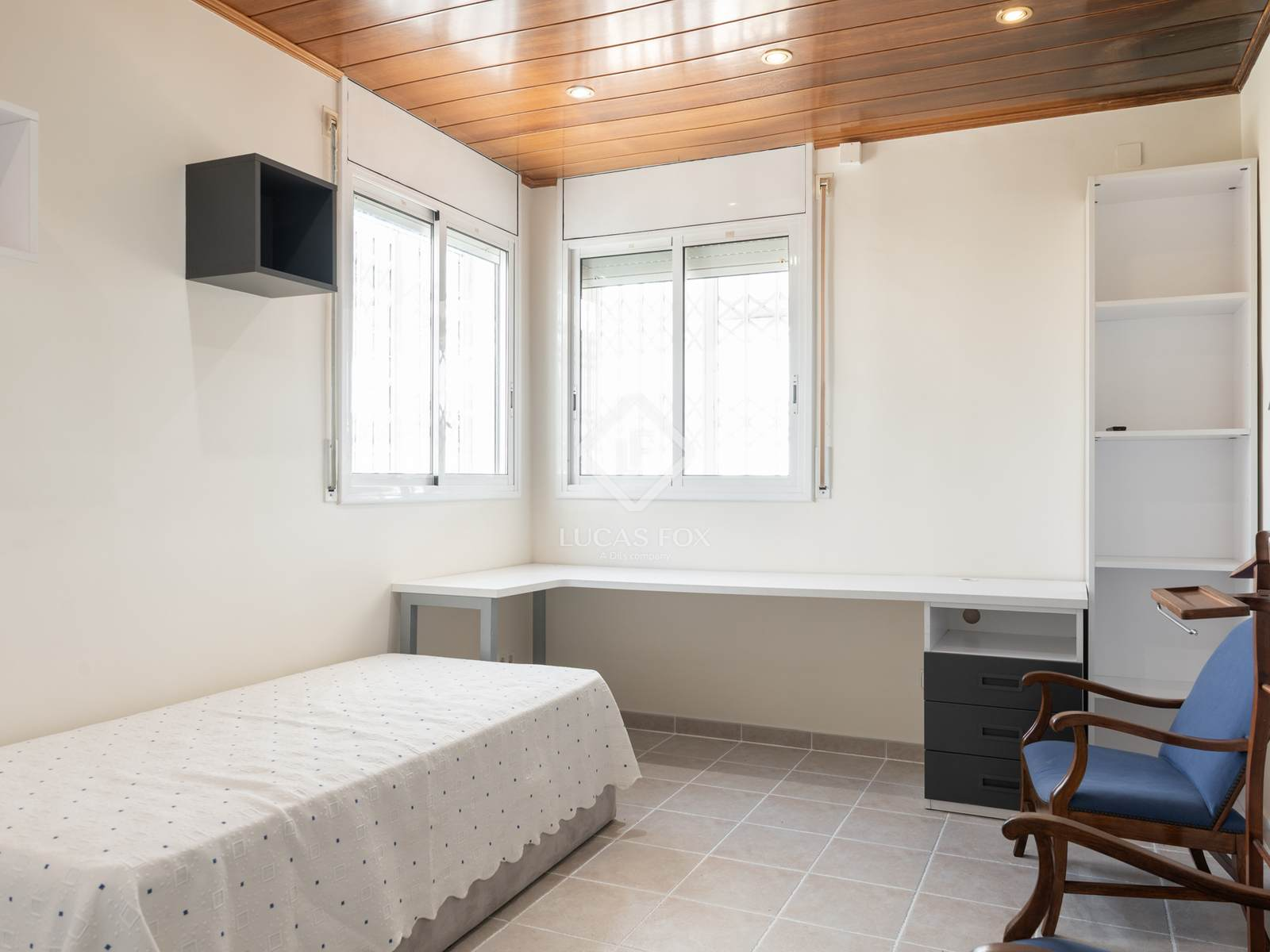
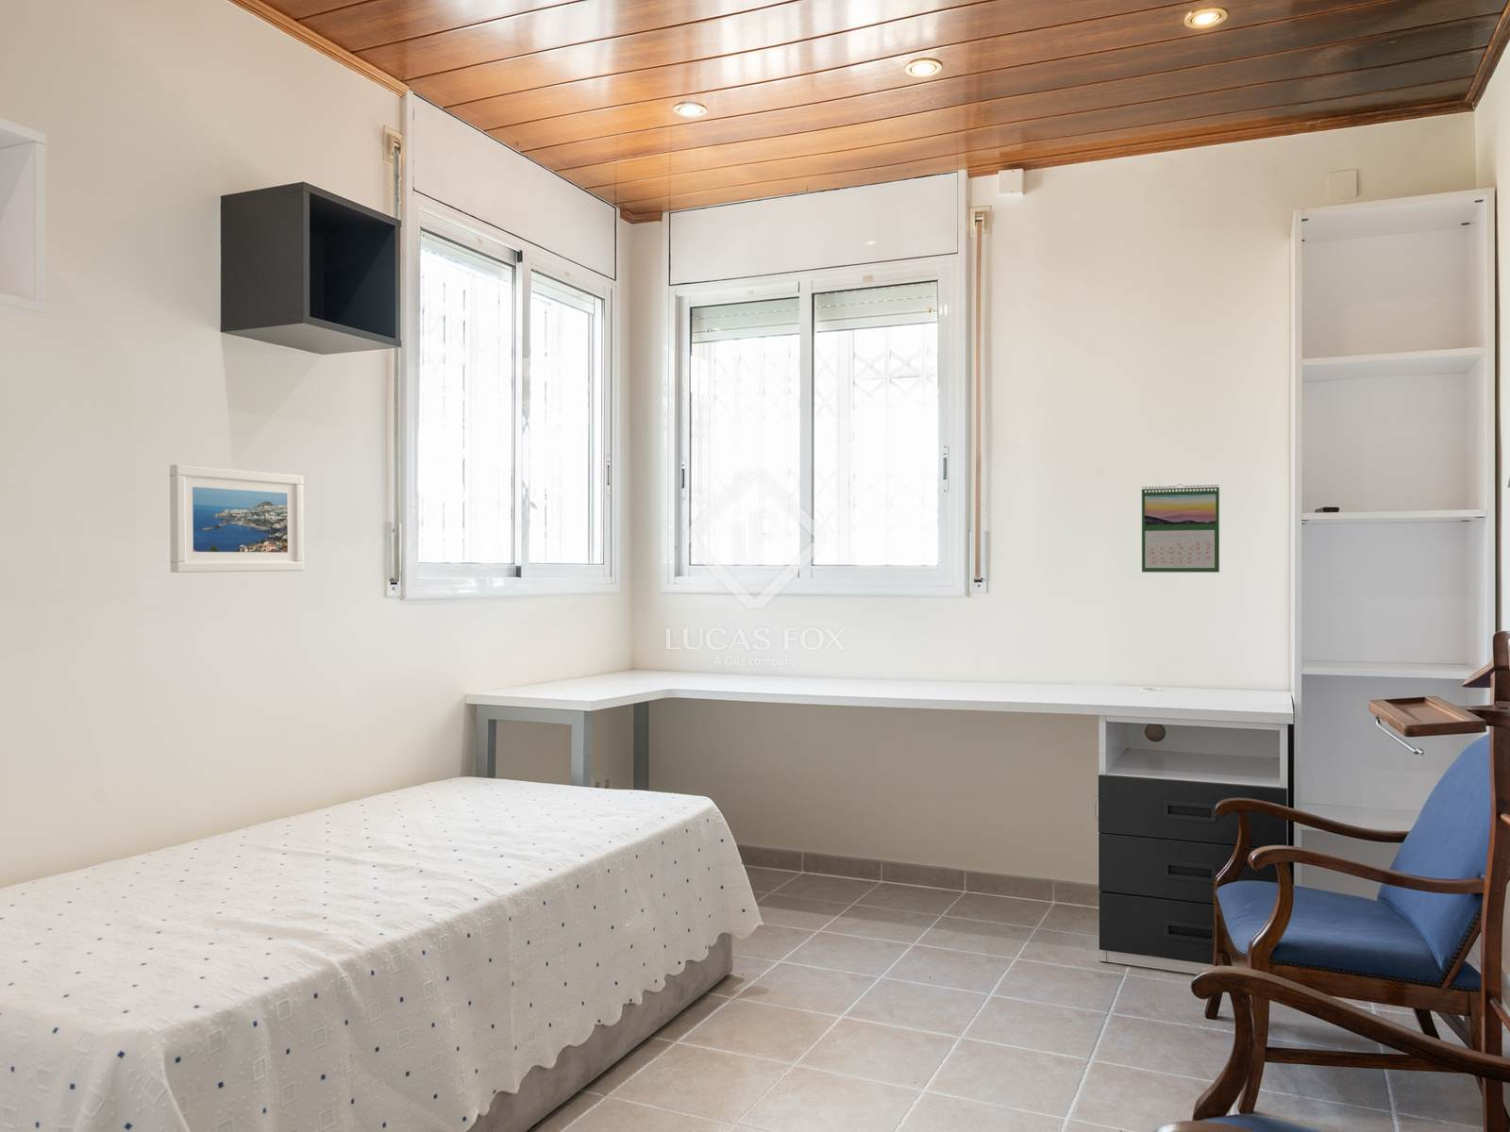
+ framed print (240, 521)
+ calendar (1179, 527)
